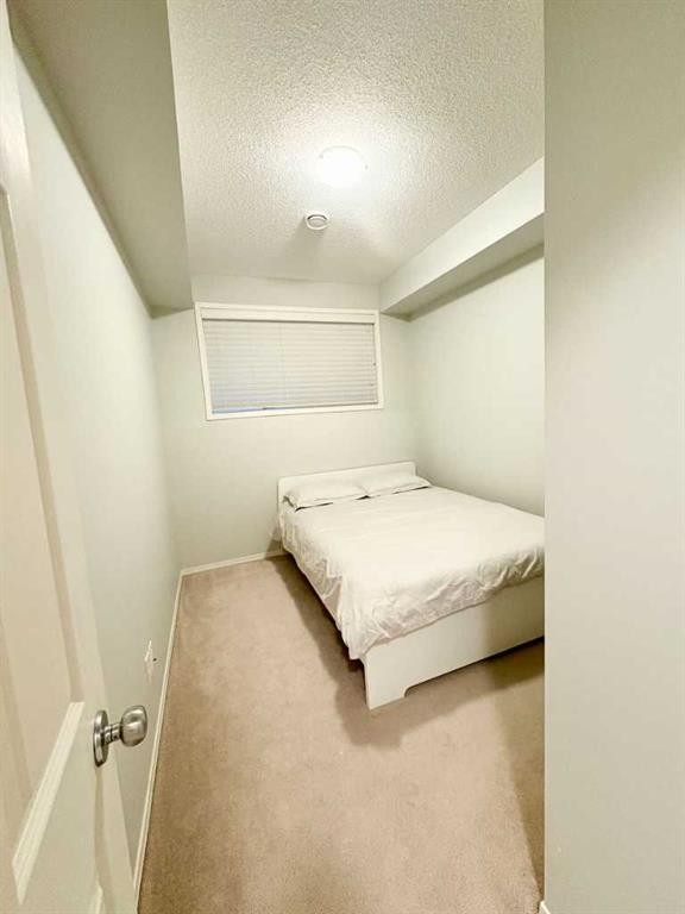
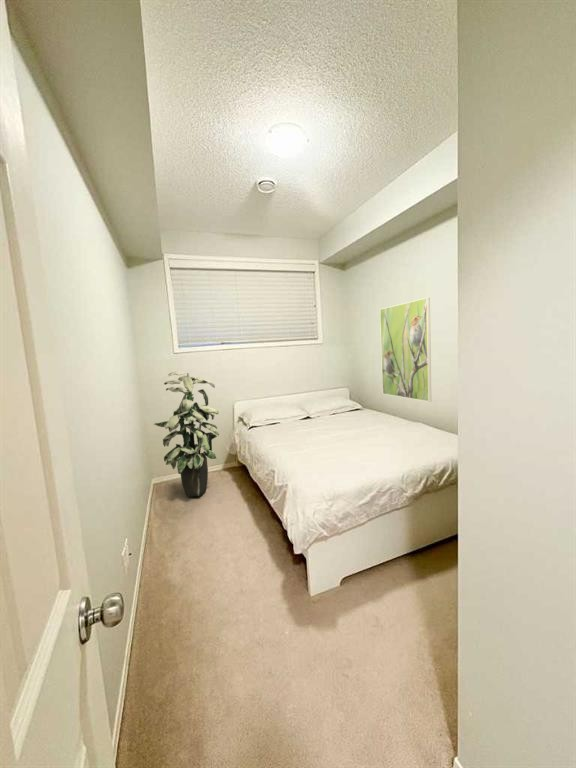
+ indoor plant (188, 432)
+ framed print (403, 351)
